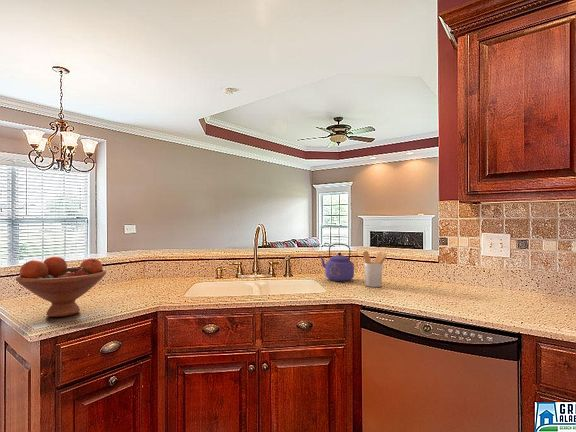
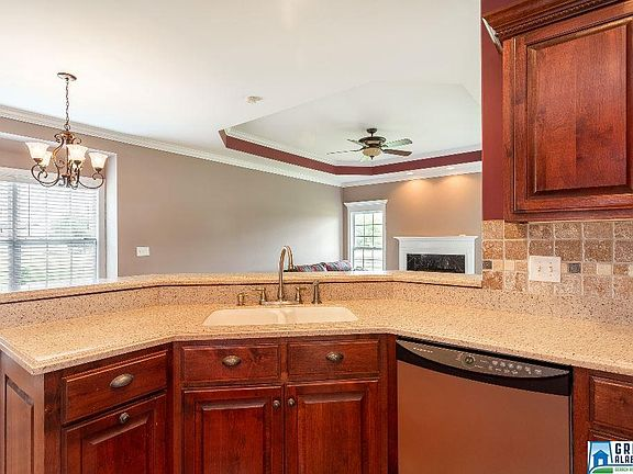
- fruit bowl (63, 285)
- kettle (335, 261)
- utensil holder (376, 268)
